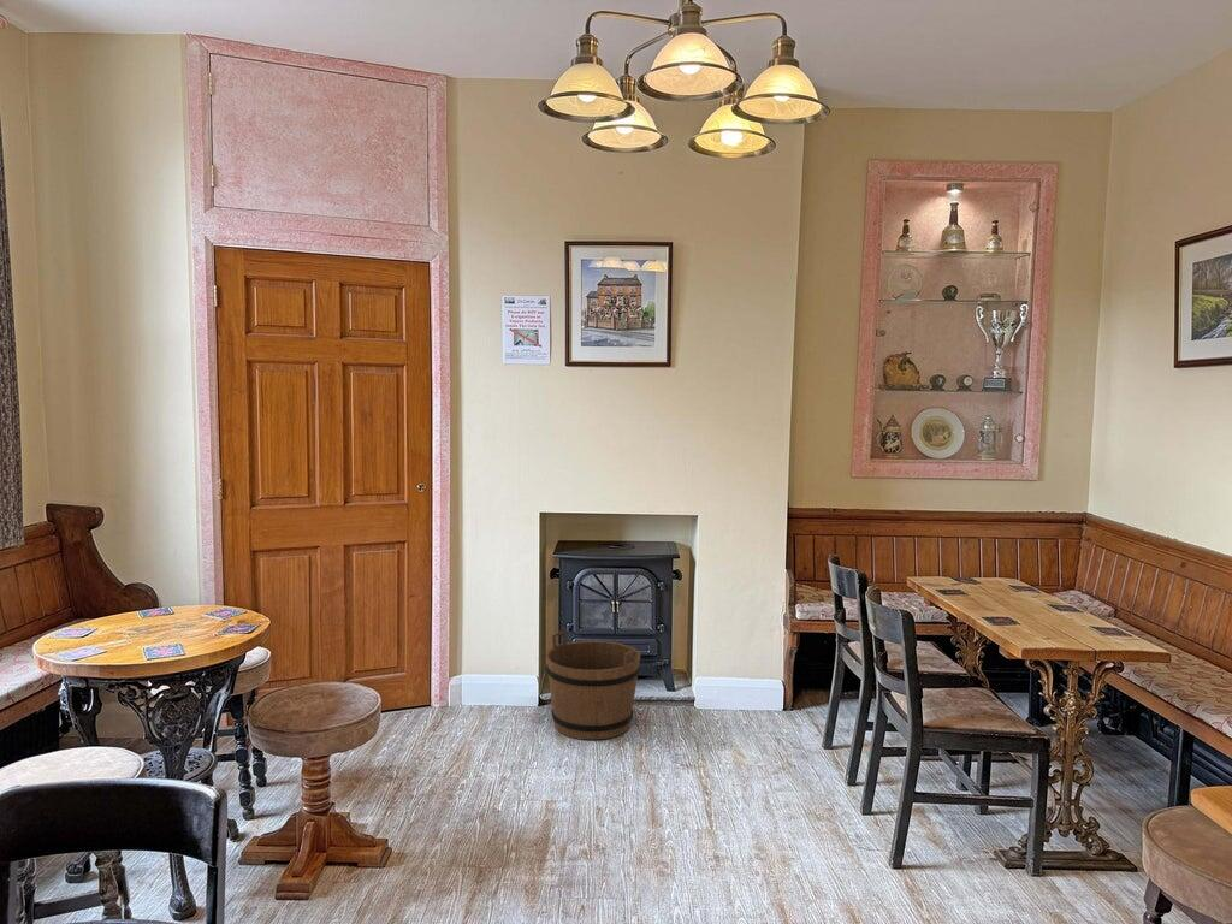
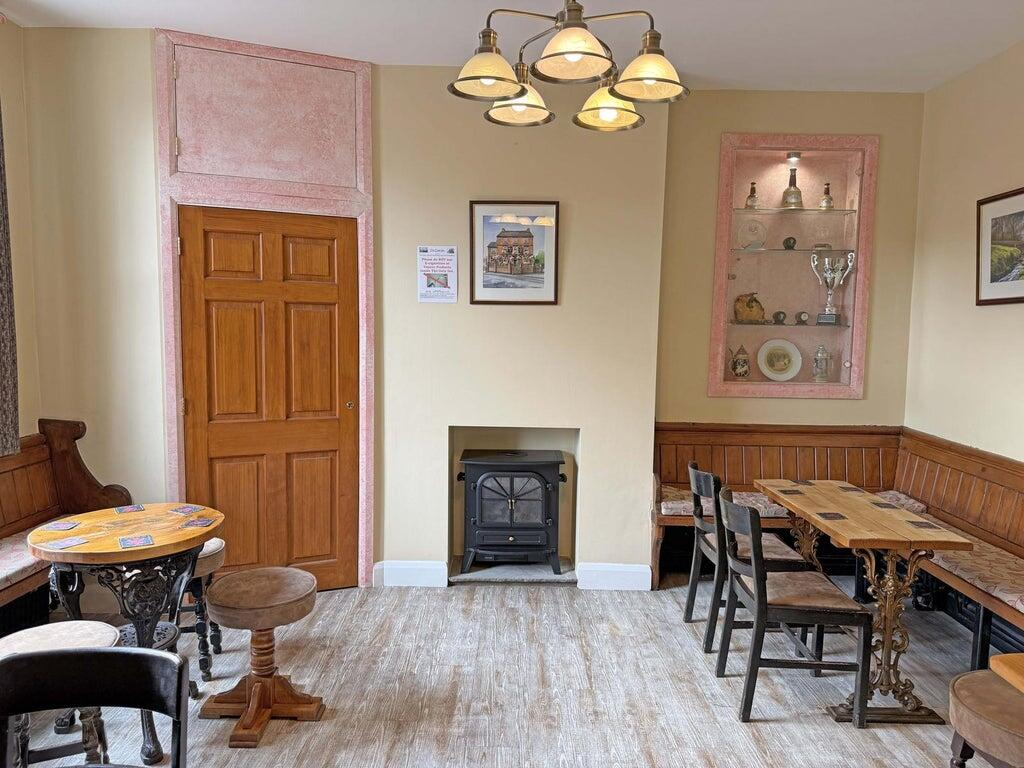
- bucket (592, 682)
